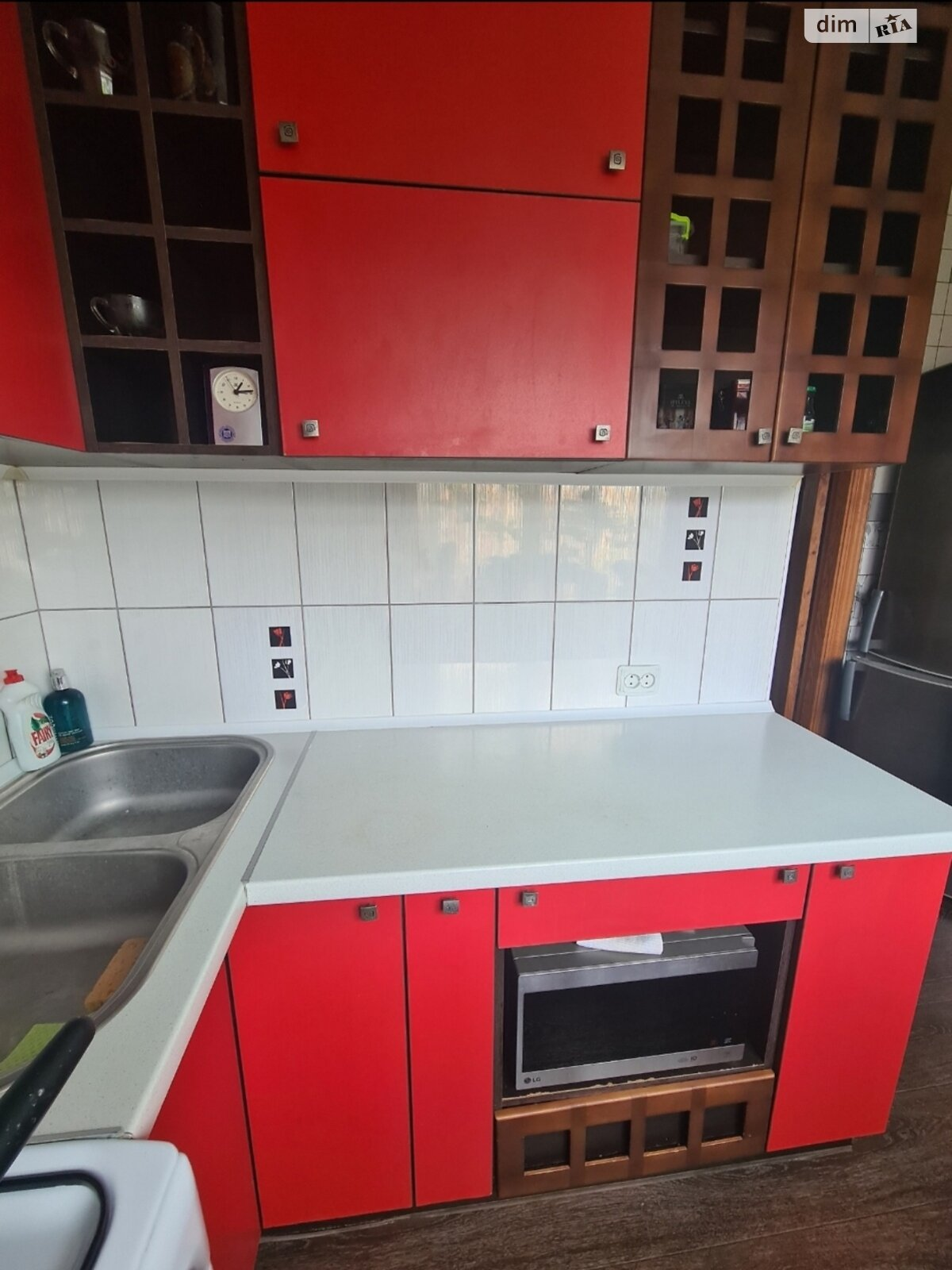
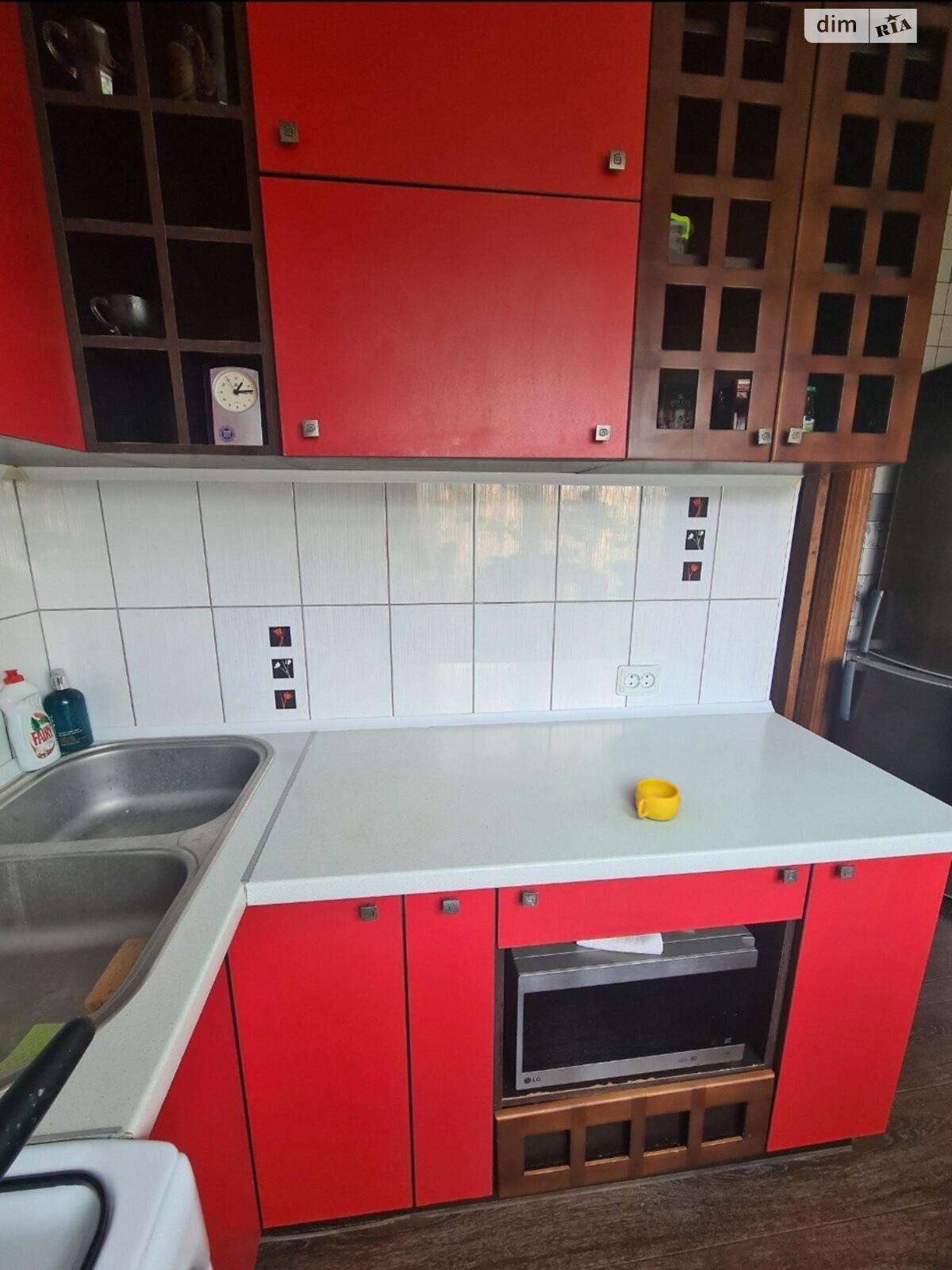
+ cup (653, 802)
